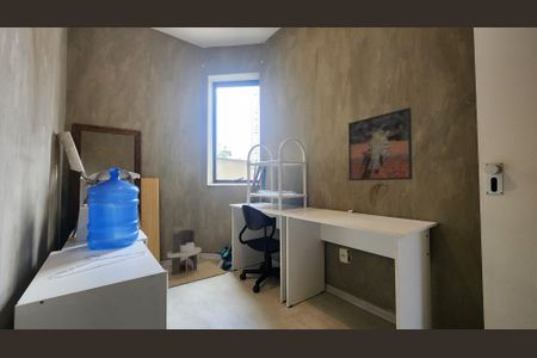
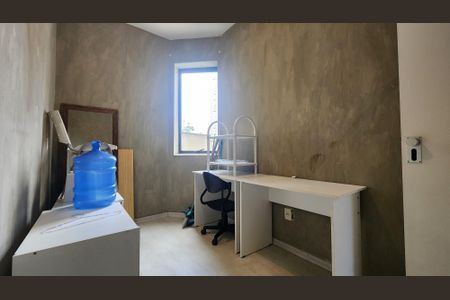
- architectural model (184, 251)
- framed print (376, 148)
